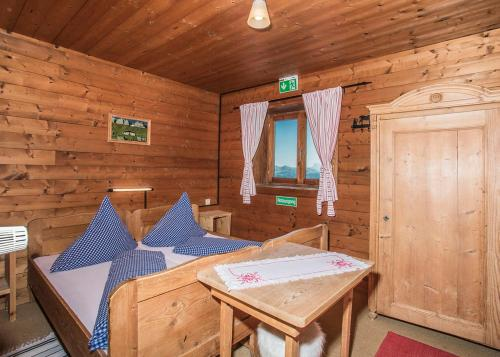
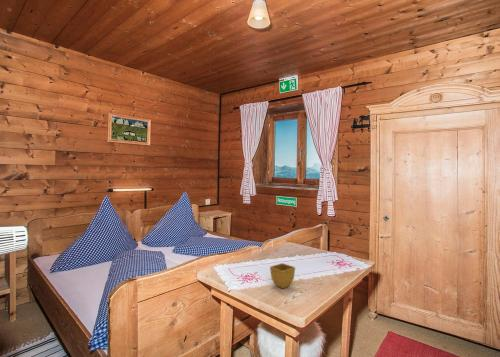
+ flower pot (282, 276)
